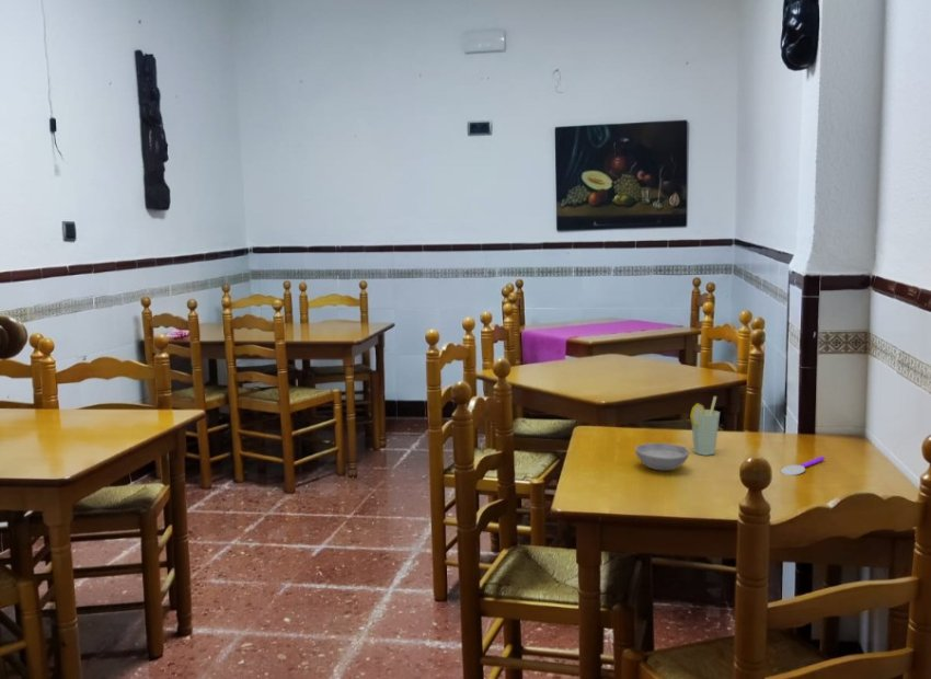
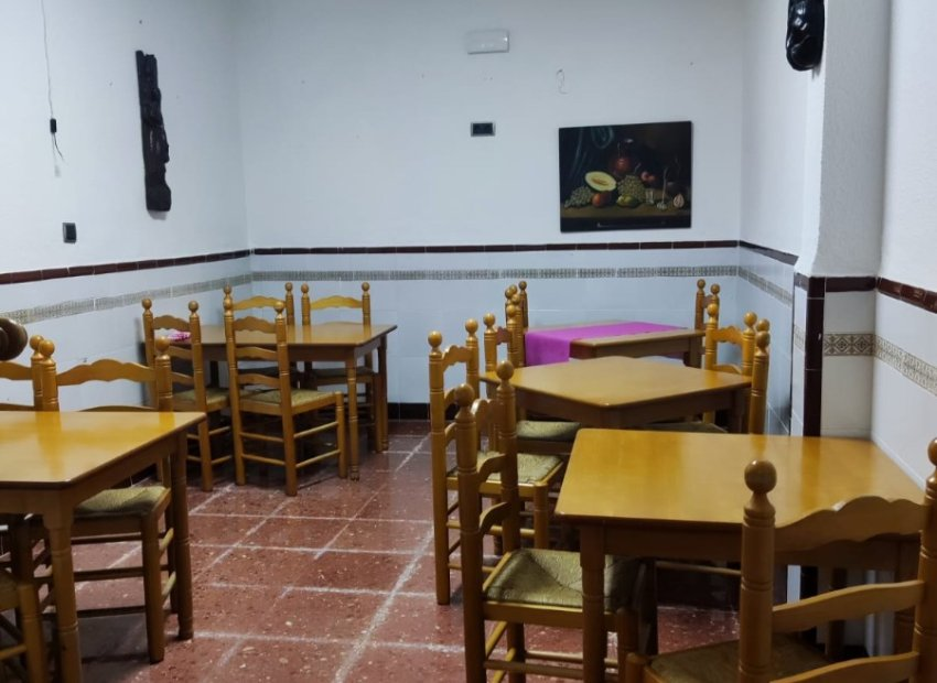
- bowl (662, 459)
- spoon (804, 464)
- cup (702, 426)
